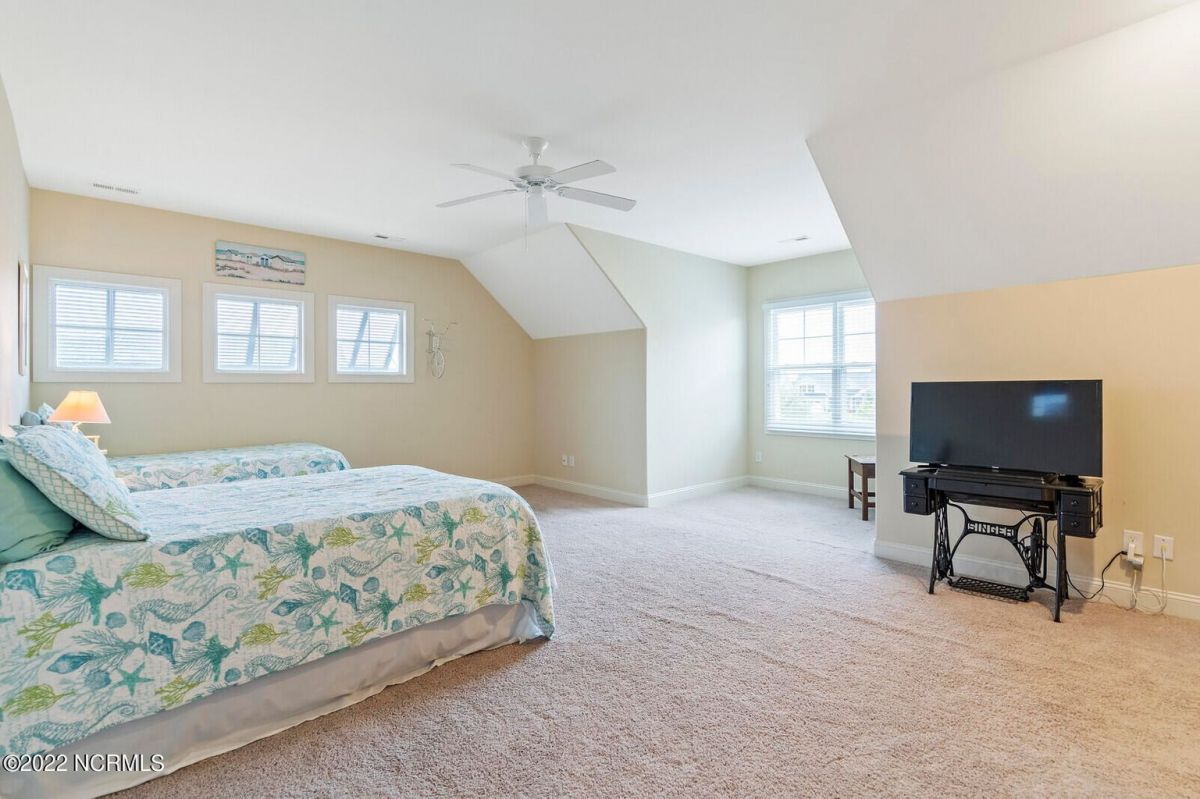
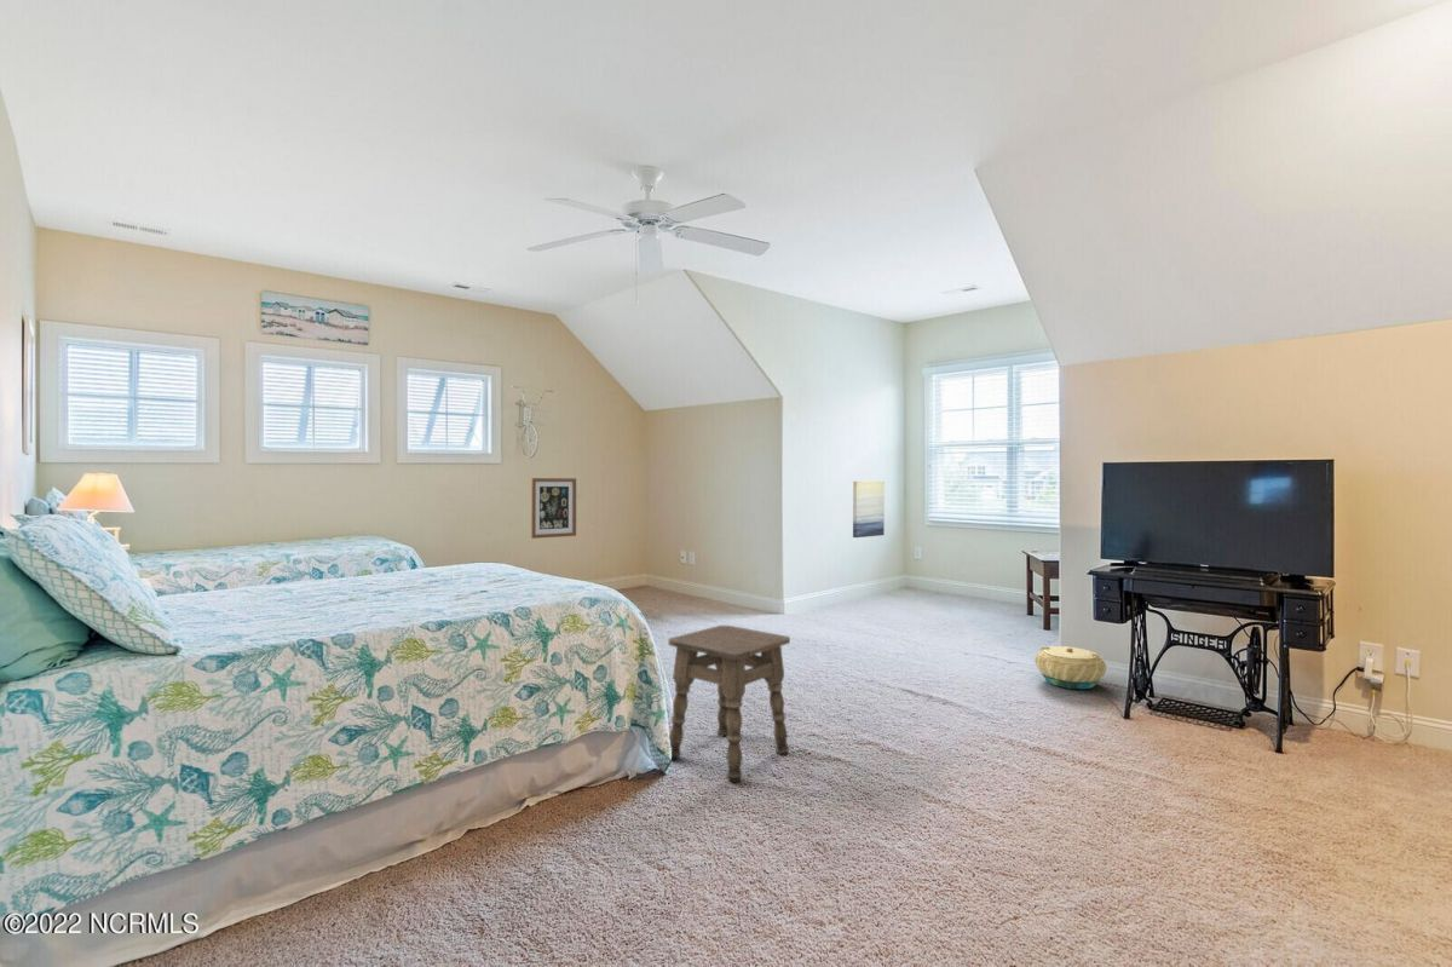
+ wall art (869, 508)
+ basket (1070, 666)
+ wall art (554, 507)
+ side table (728, 696)
